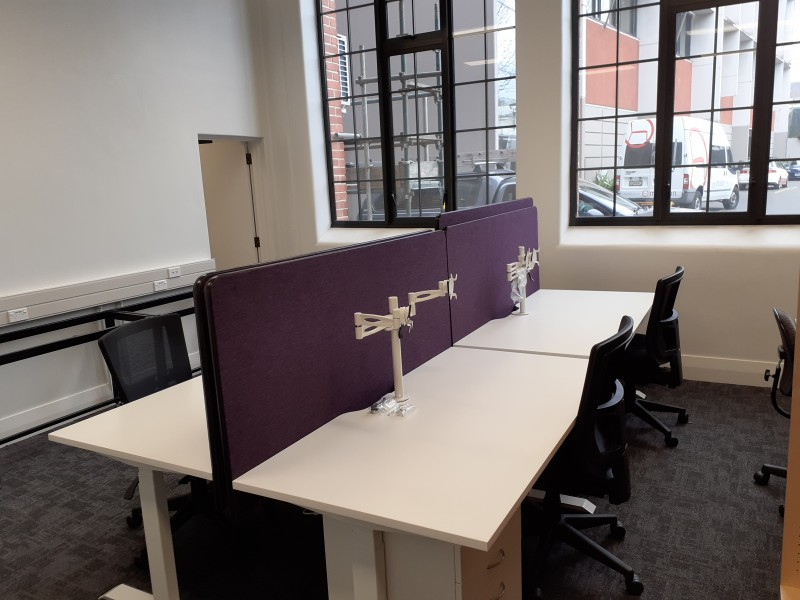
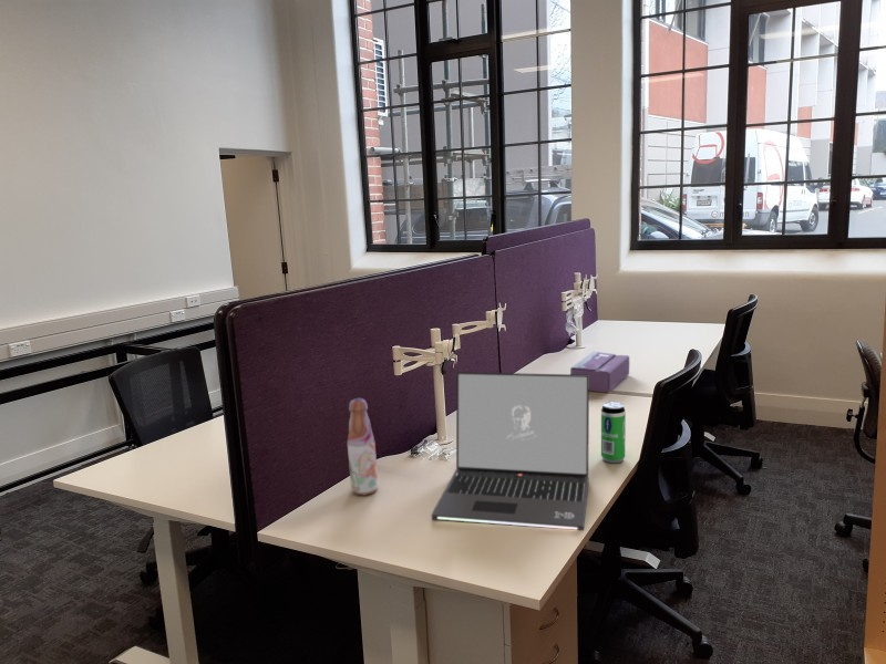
+ laptop (514, 444)
+ tissue box (600, 371)
+ beverage can (612, 432)
+ bottle (361, 445)
